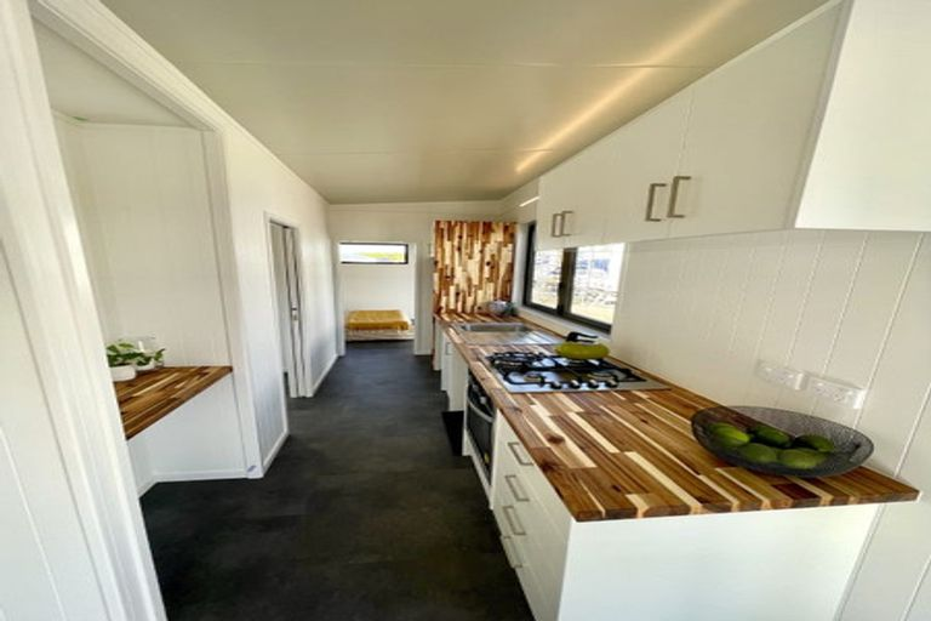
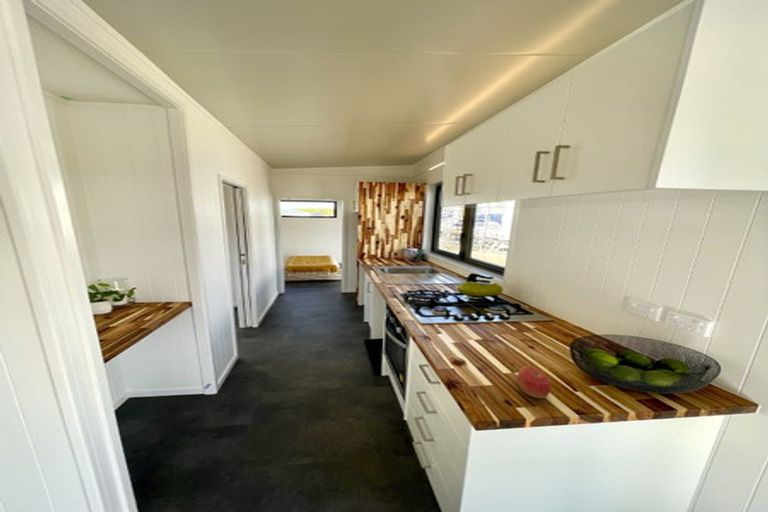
+ apple (533, 381)
